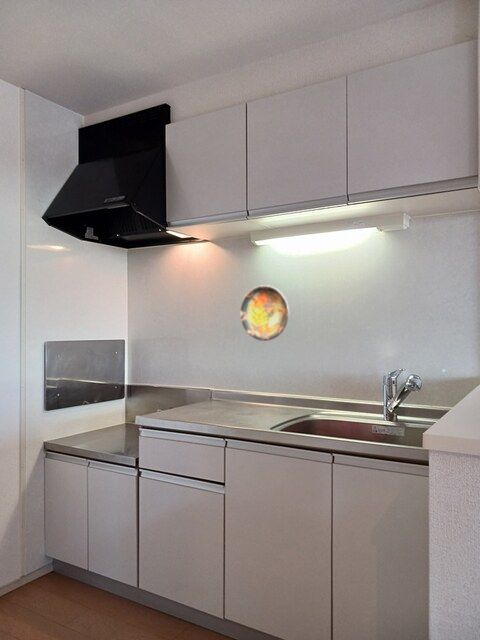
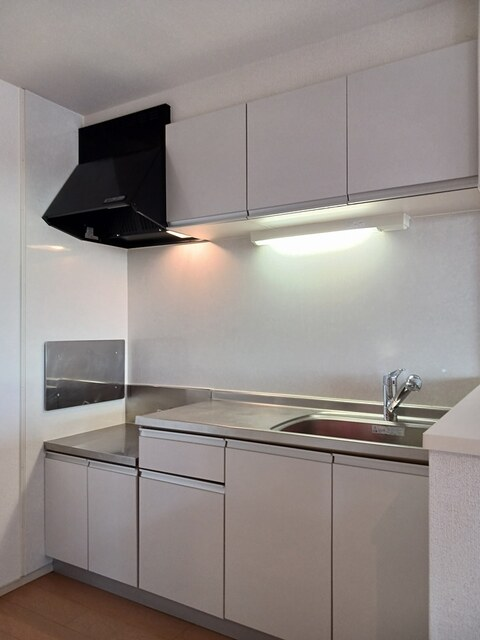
- decorative plate (265, 313)
